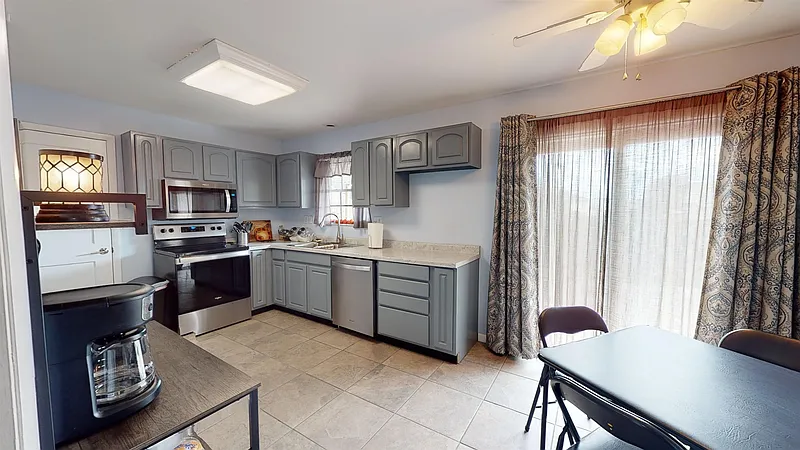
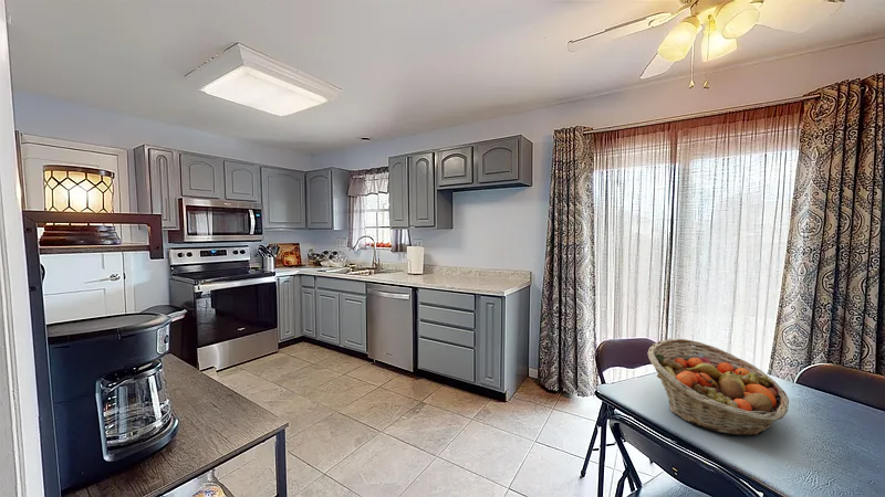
+ fruit basket (712, 382)
